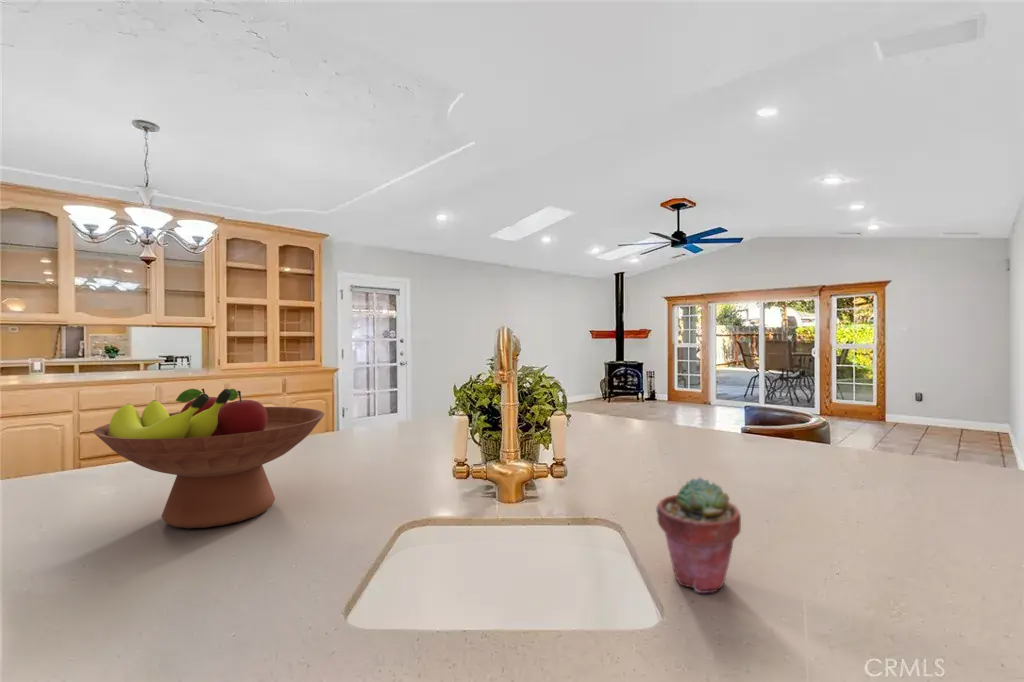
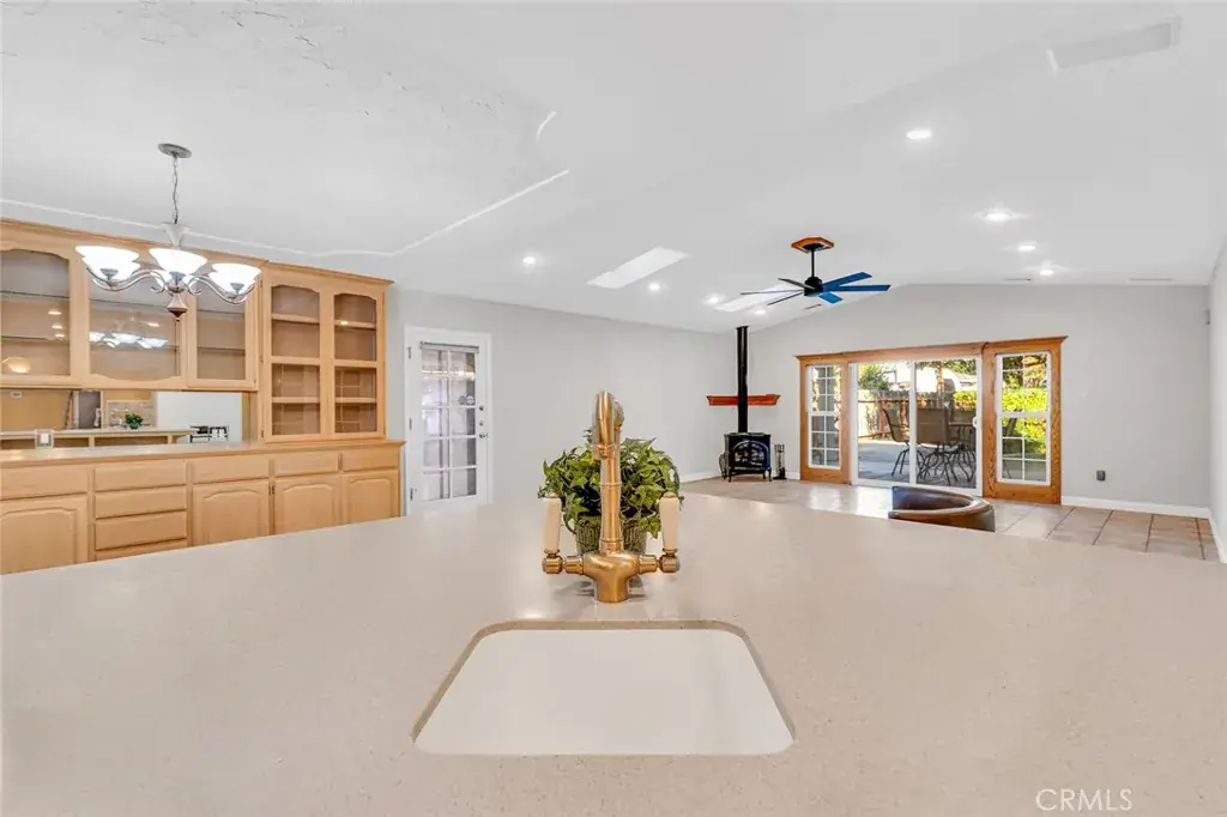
- potted succulent (698, 528)
- fruit bowl (221, 447)
